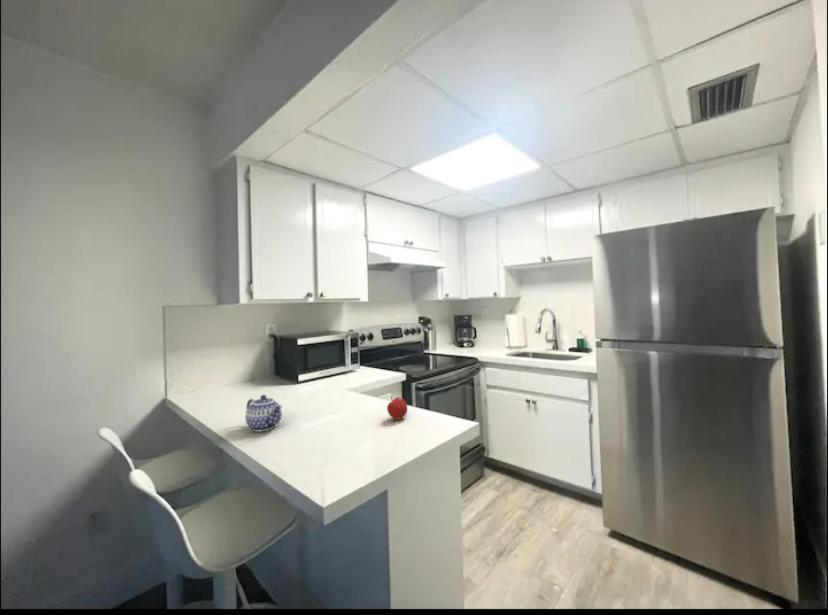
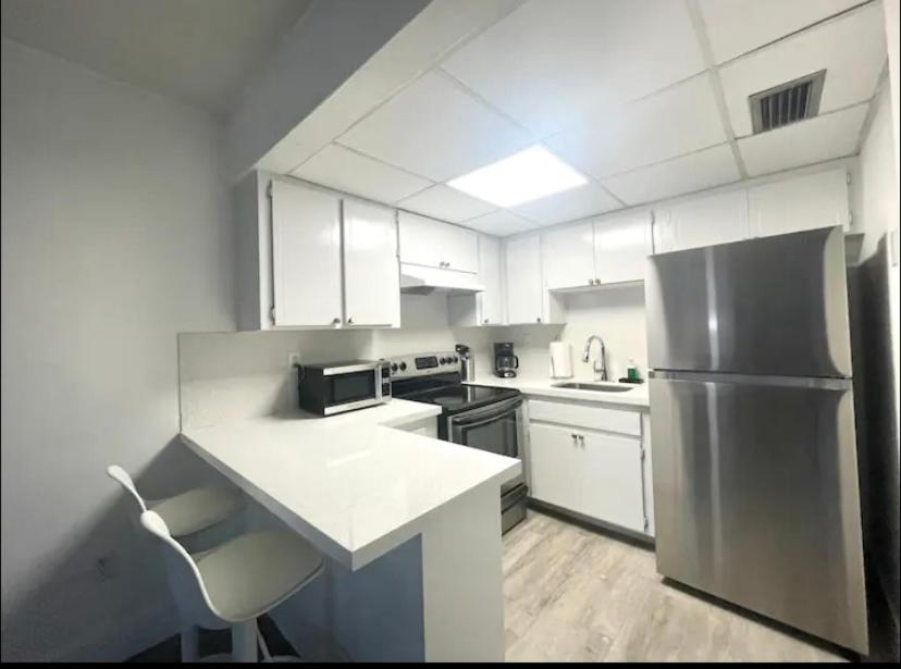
- fruit (397, 407)
- teapot (263, 411)
